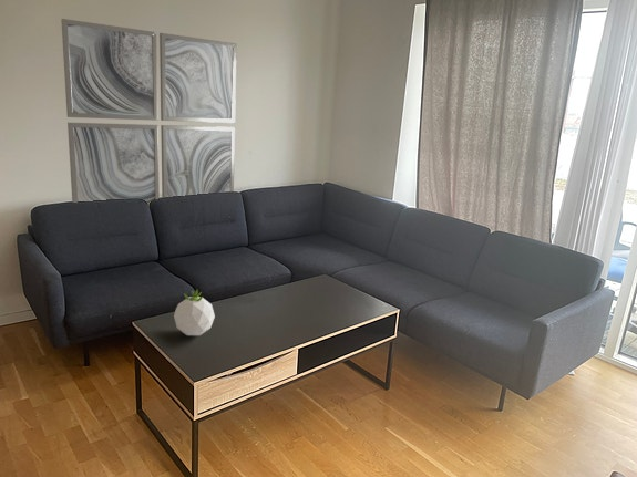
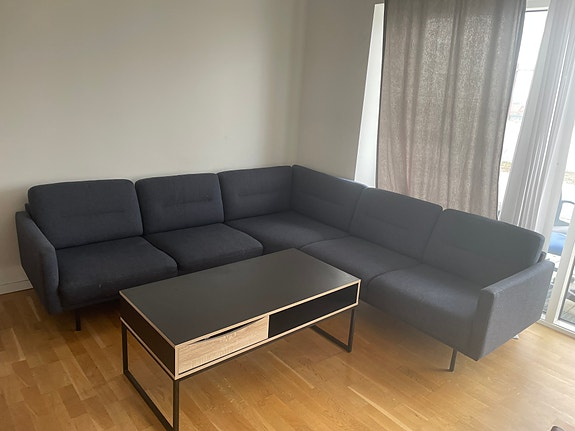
- wall art (157, 120)
- succulent plant (194, 312)
